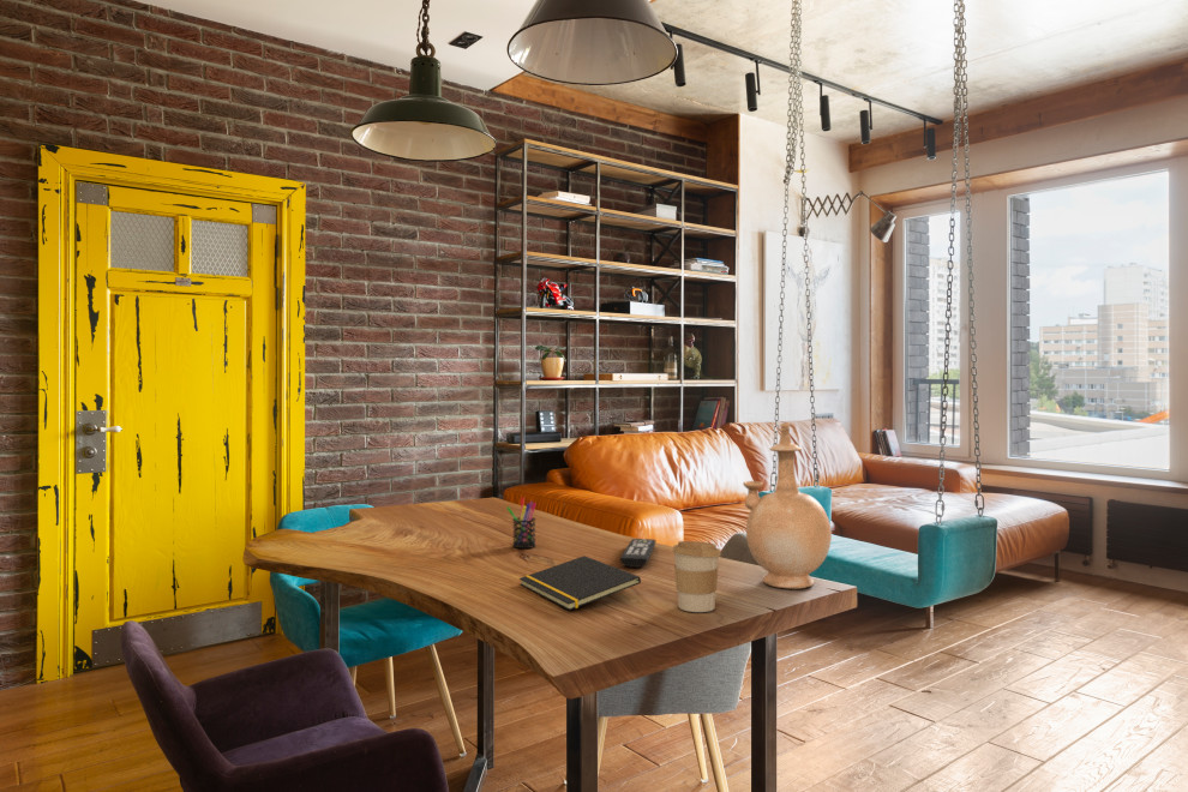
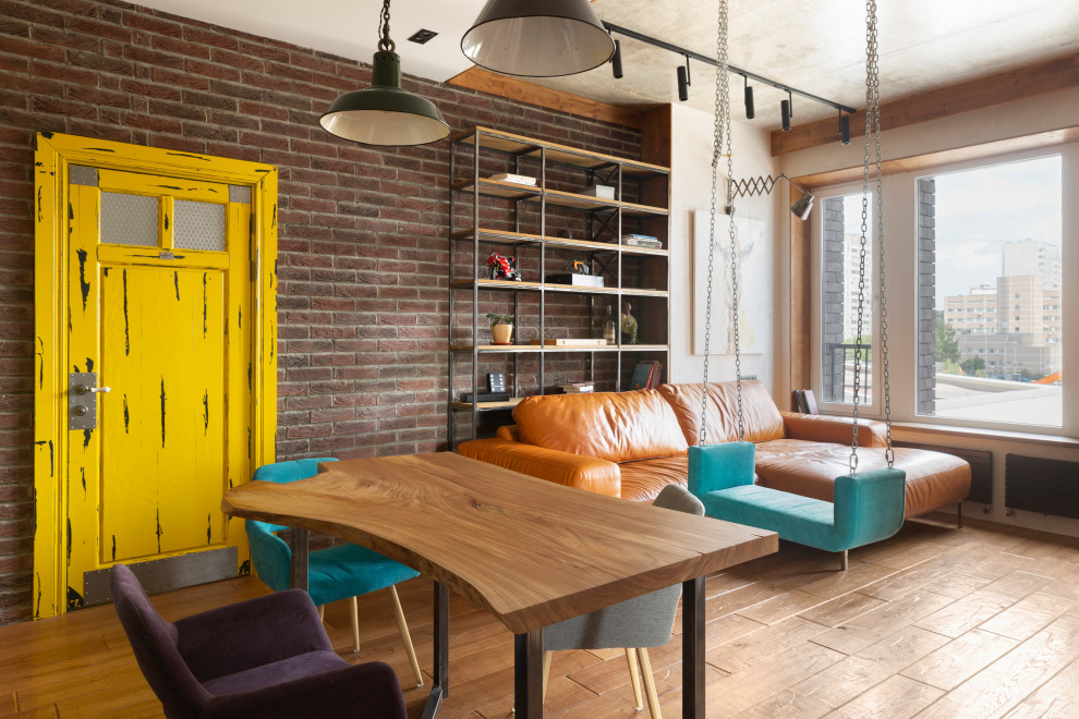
- vase (786, 503)
- remote control (638, 551)
- notepad (577, 580)
- pen holder (521, 522)
- coffee cup (696, 574)
